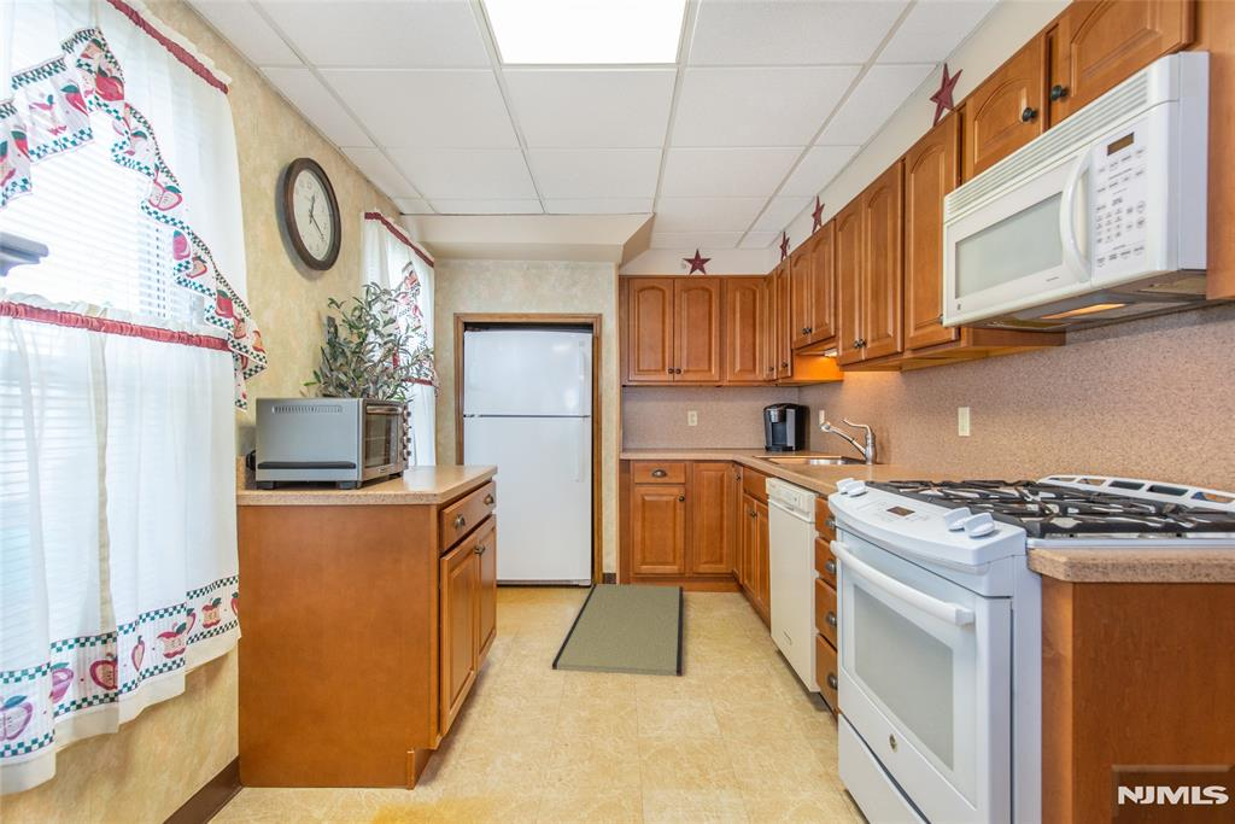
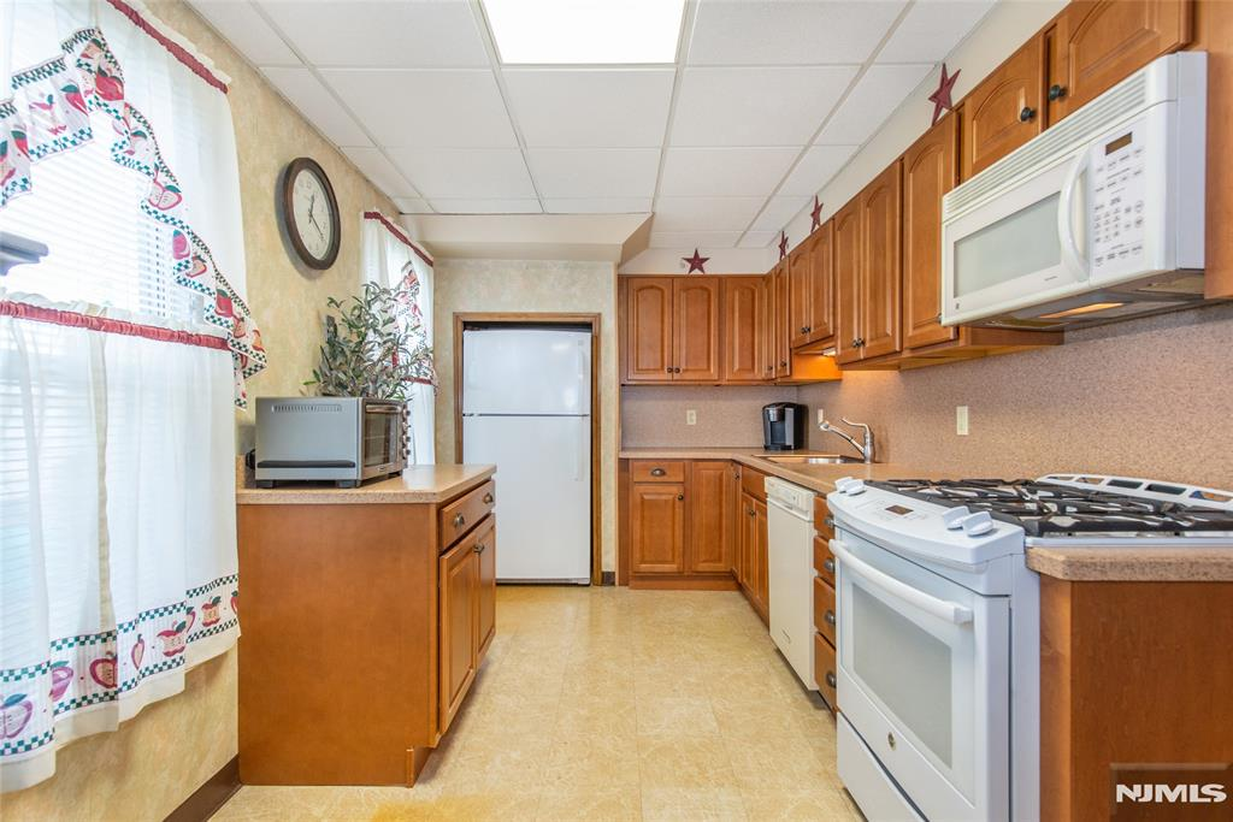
- tatami mat (628, 620)
